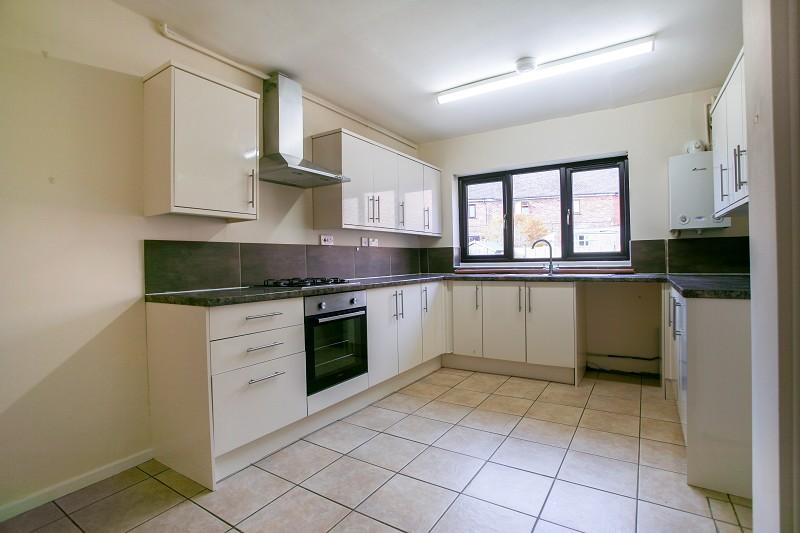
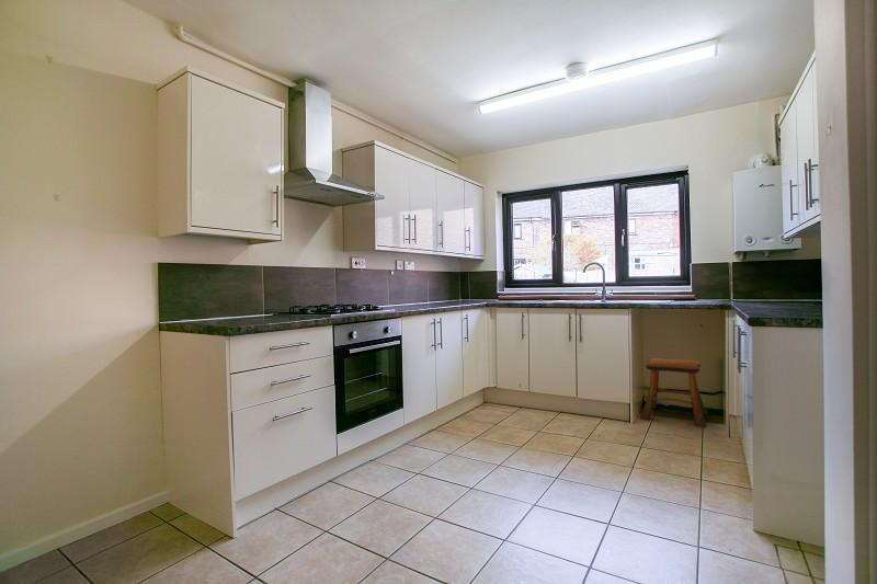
+ stool (673, 390)
